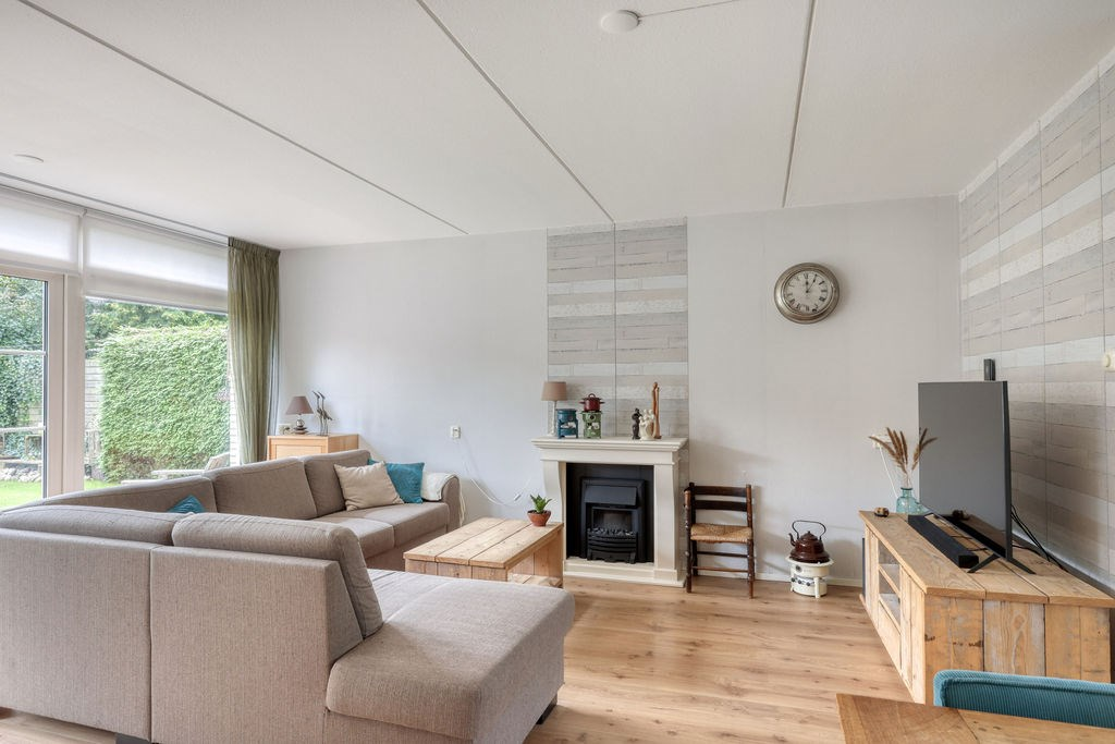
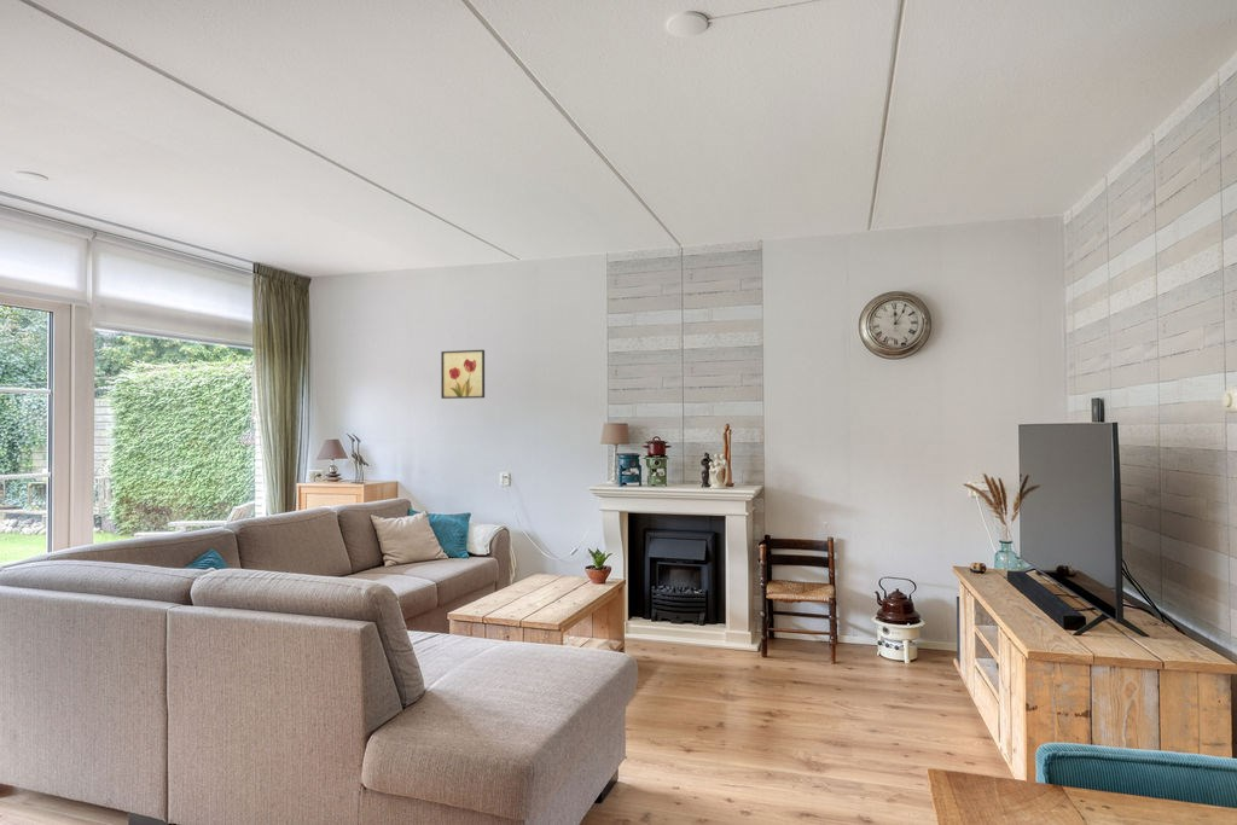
+ wall art (463, 374)
